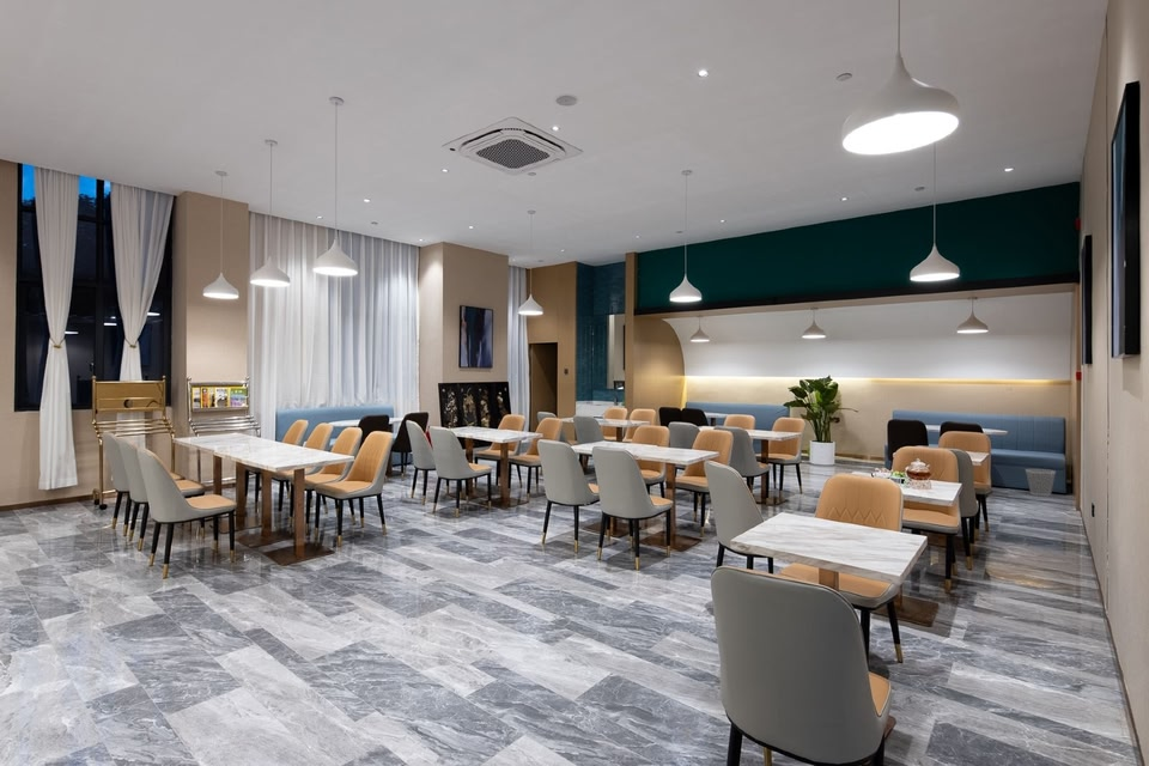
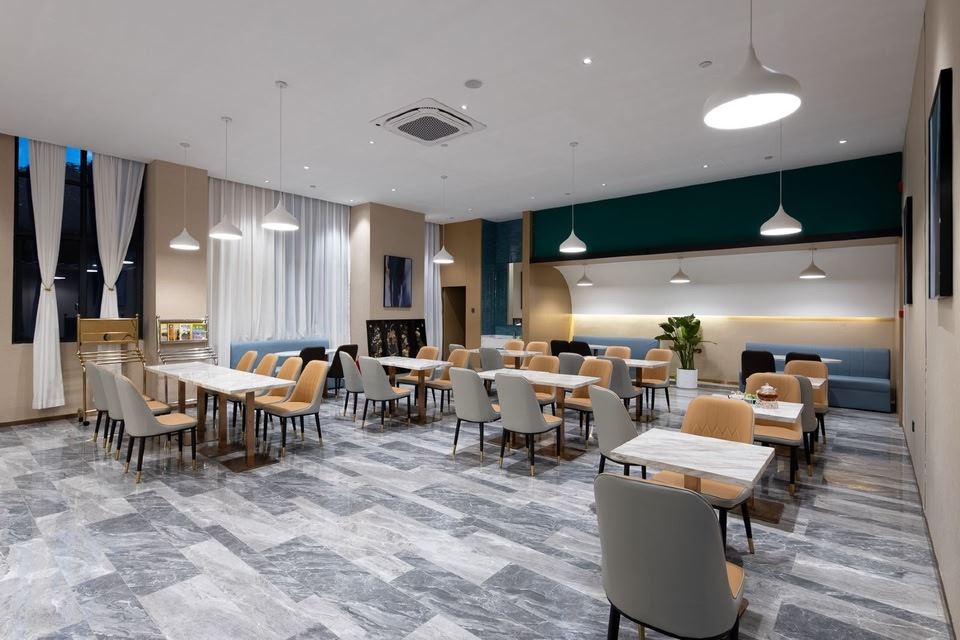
- wastebasket (1040, 482)
